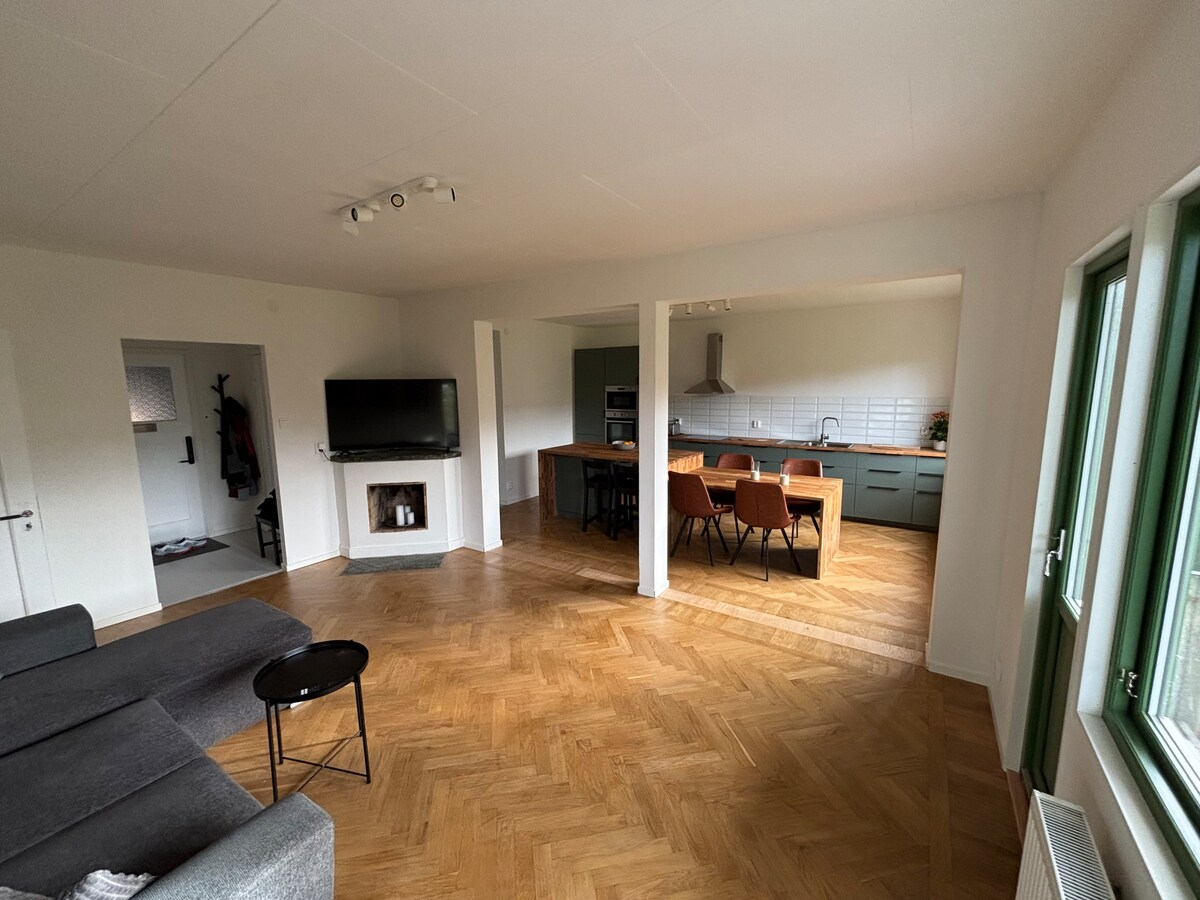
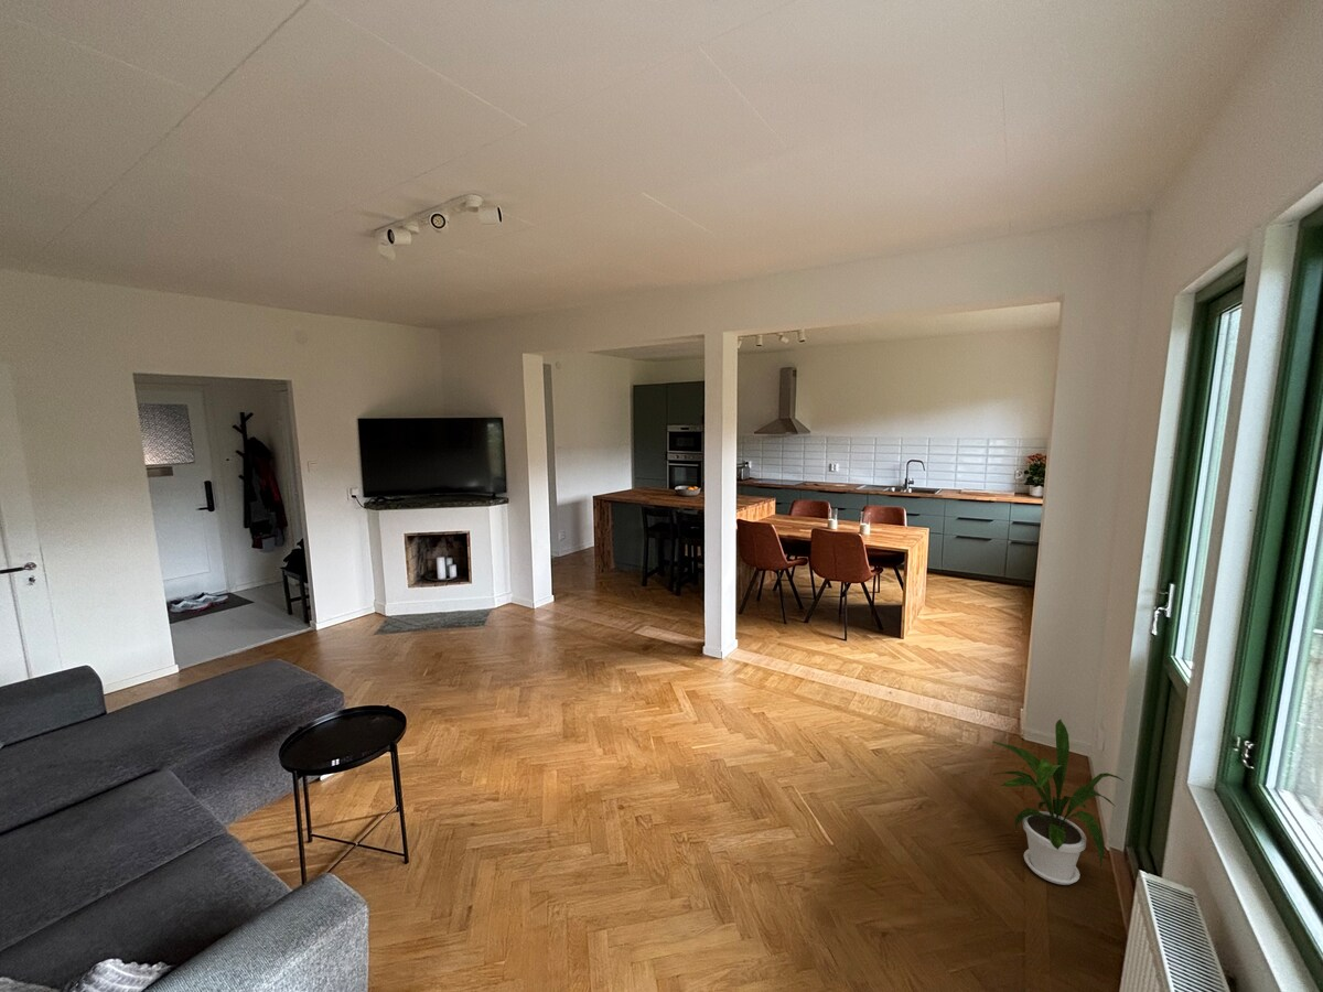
+ house plant (1053, 802)
